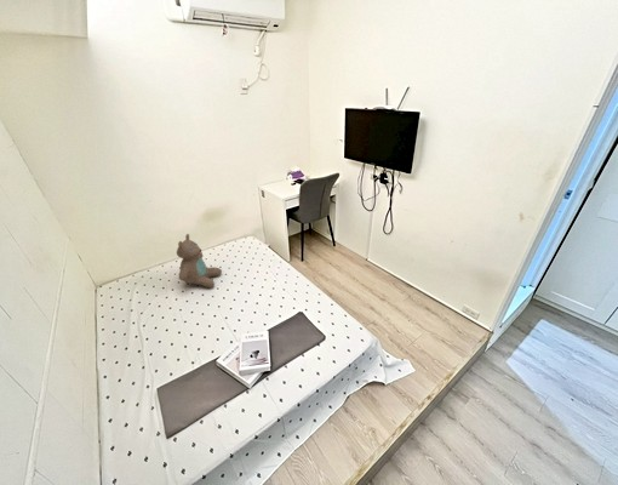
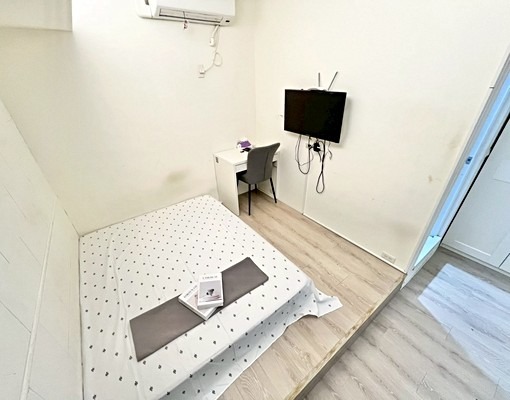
- teddy bear (198, 259)
